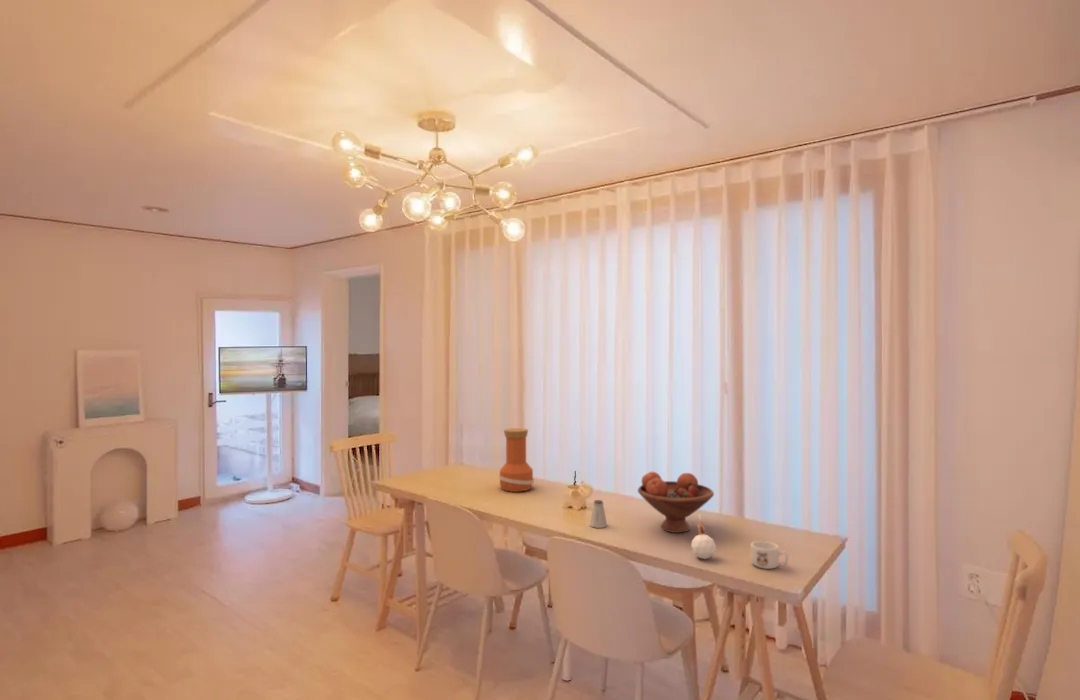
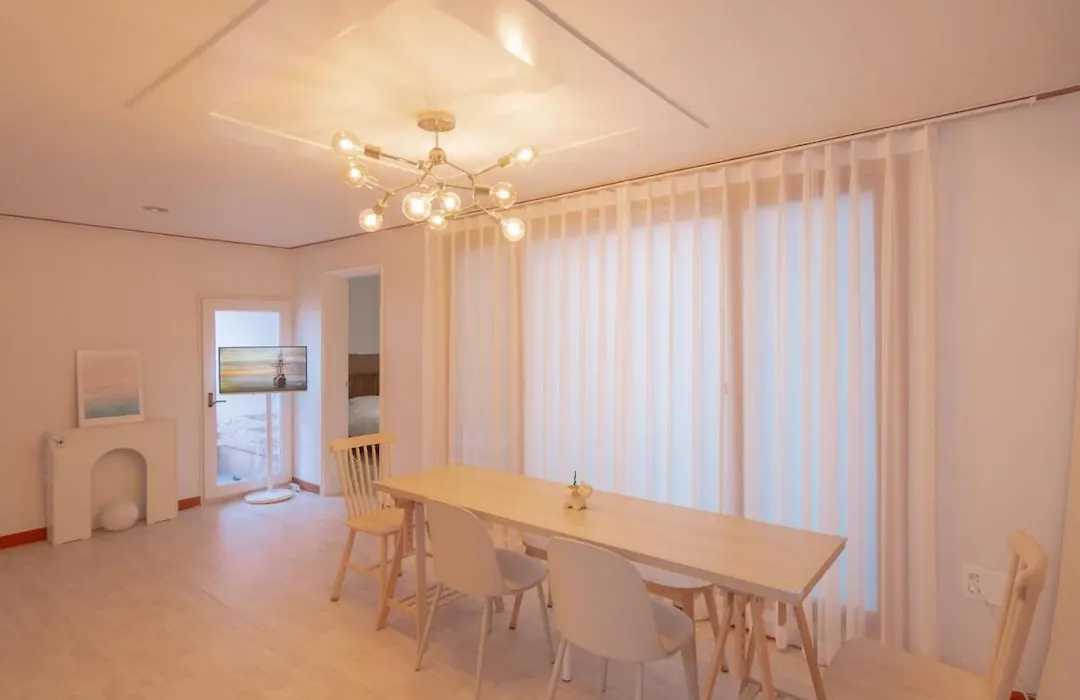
- mug (769, 555)
- saltshaker (598, 513)
- vase (516, 459)
- candle (703, 538)
- fruit bowl (675, 501)
